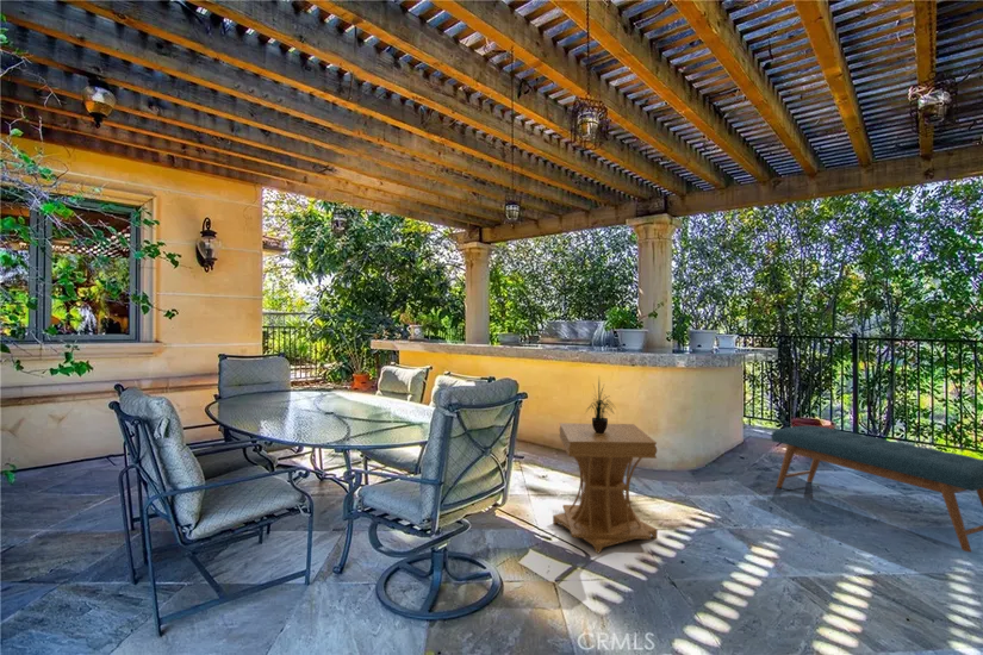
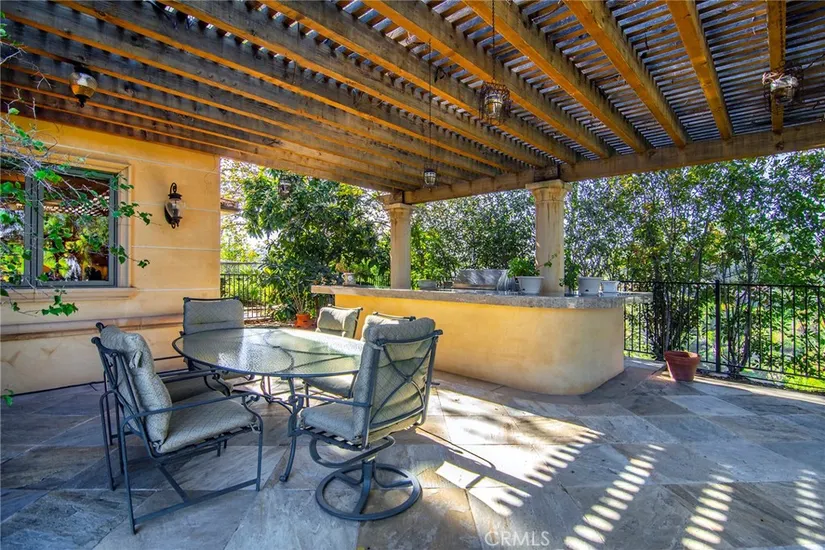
- potted plant (601, 400)
- side table (603, 480)
- bench (873, 474)
